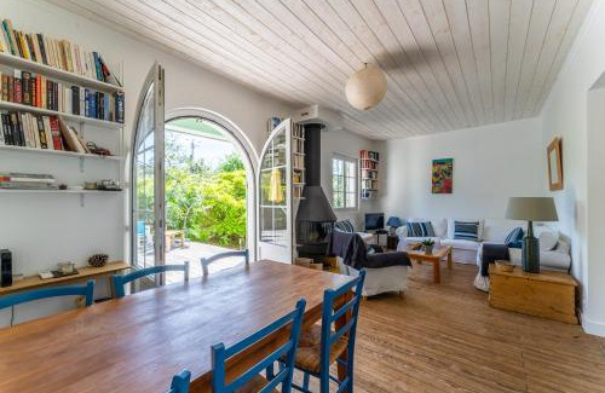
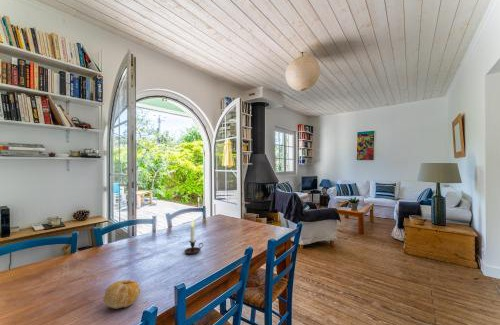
+ candle (194, 234)
+ fruit (122, 292)
